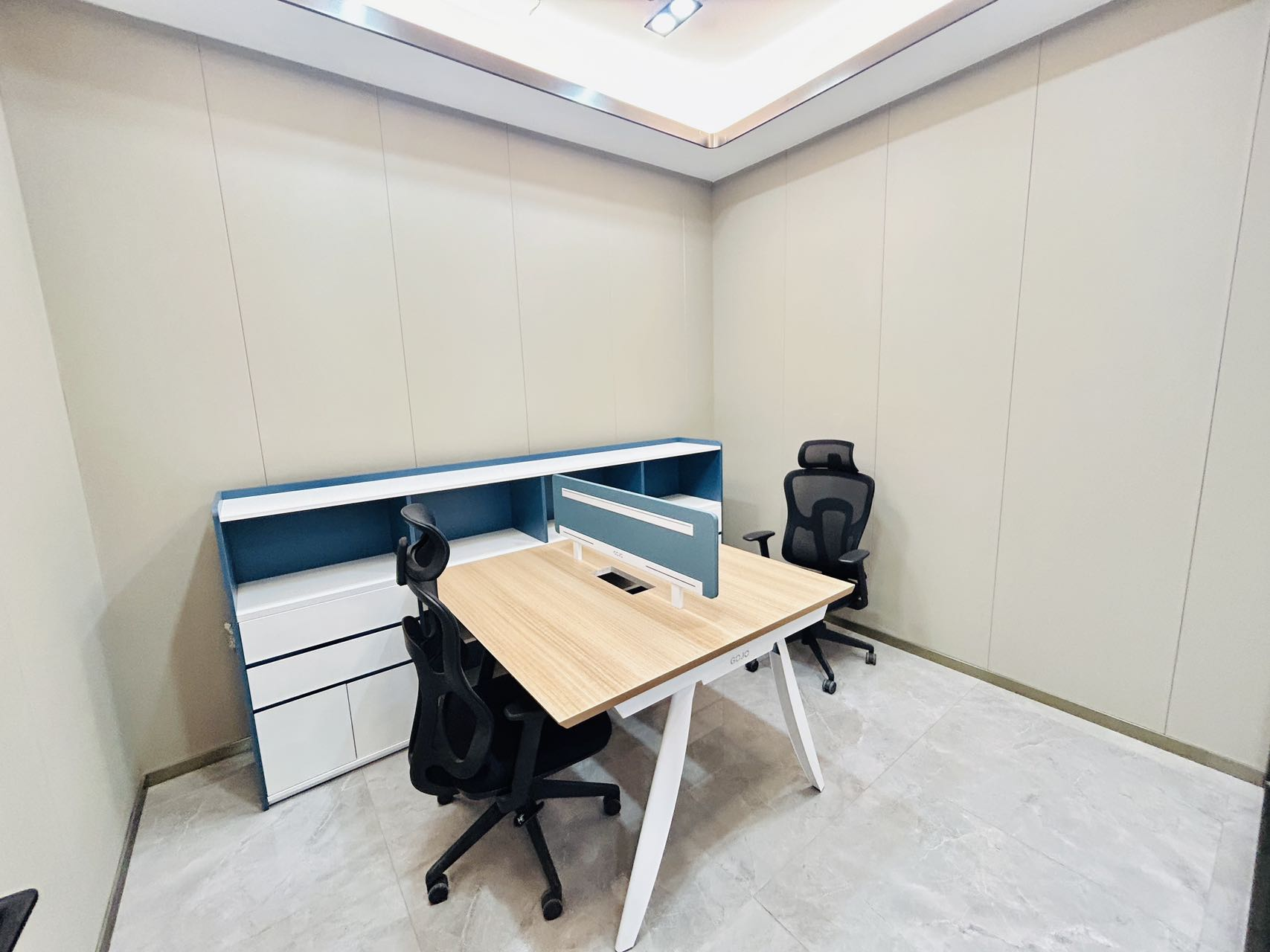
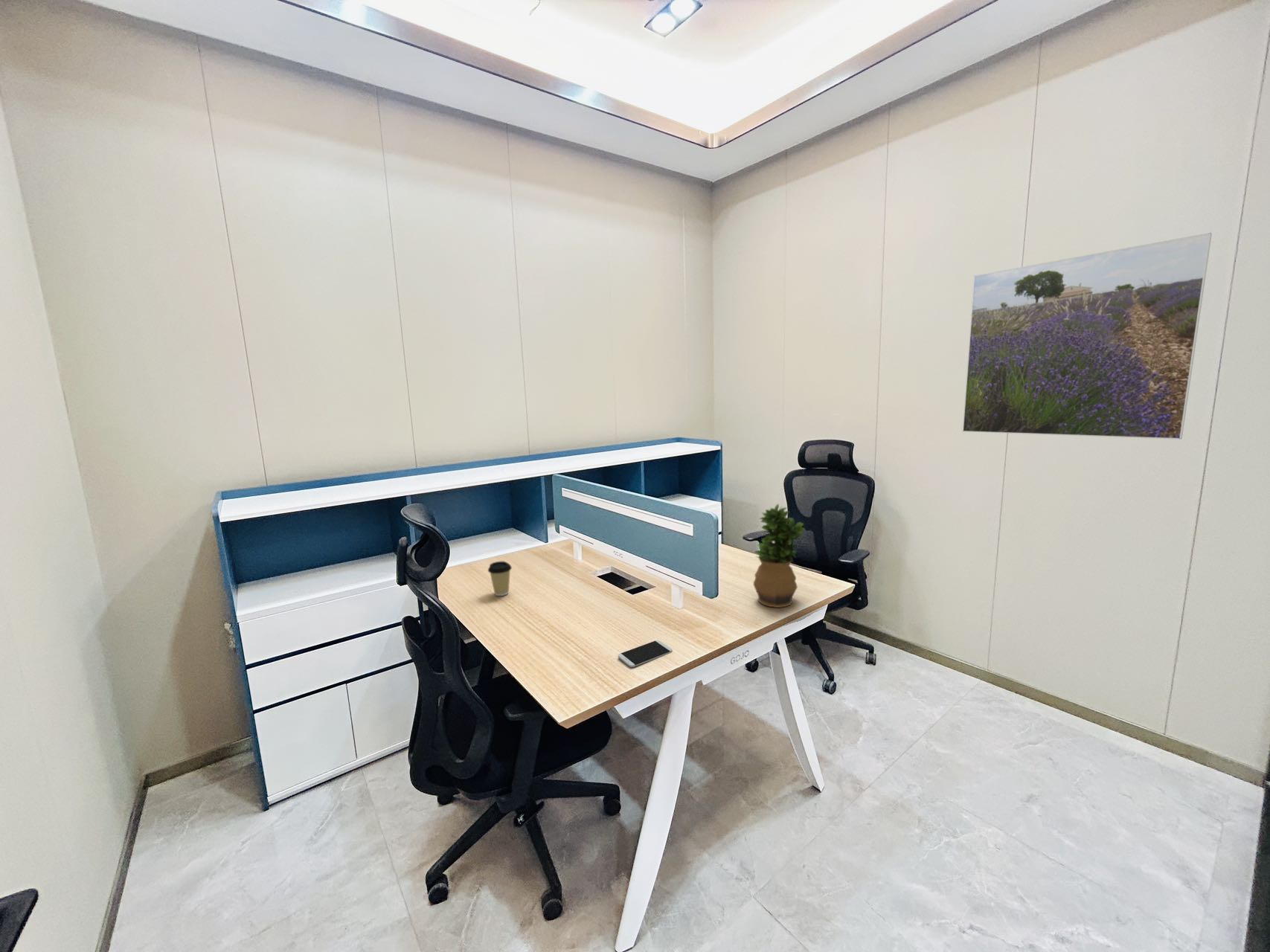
+ smartphone (645, 653)
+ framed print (1067, 348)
+ potted plant (780, 552)
+ coffee cup (500, 579)
